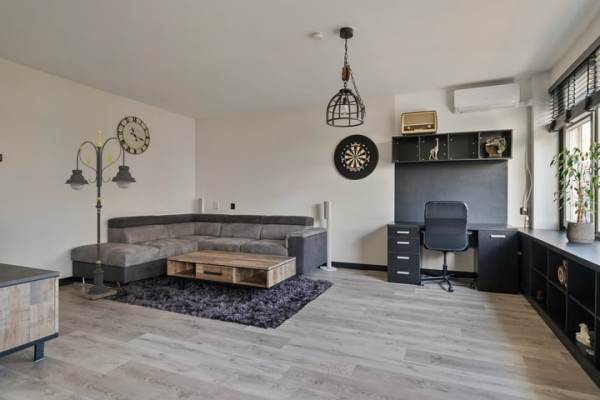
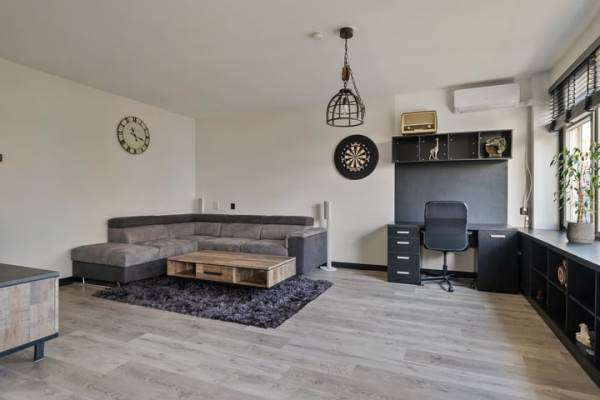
- floor lamp (98, 213)
